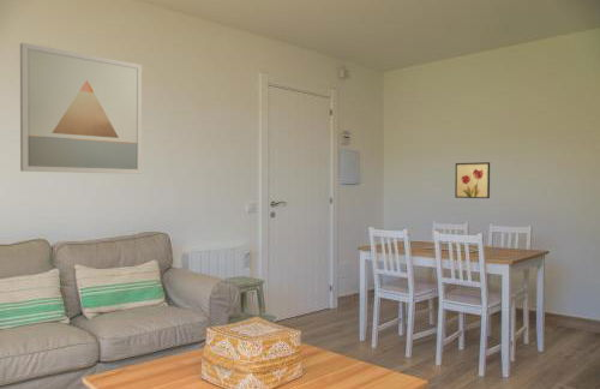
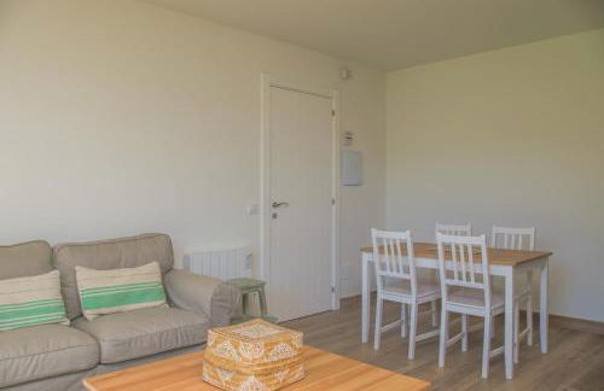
- wall art (472, 180)
- wall art (85, 113)
